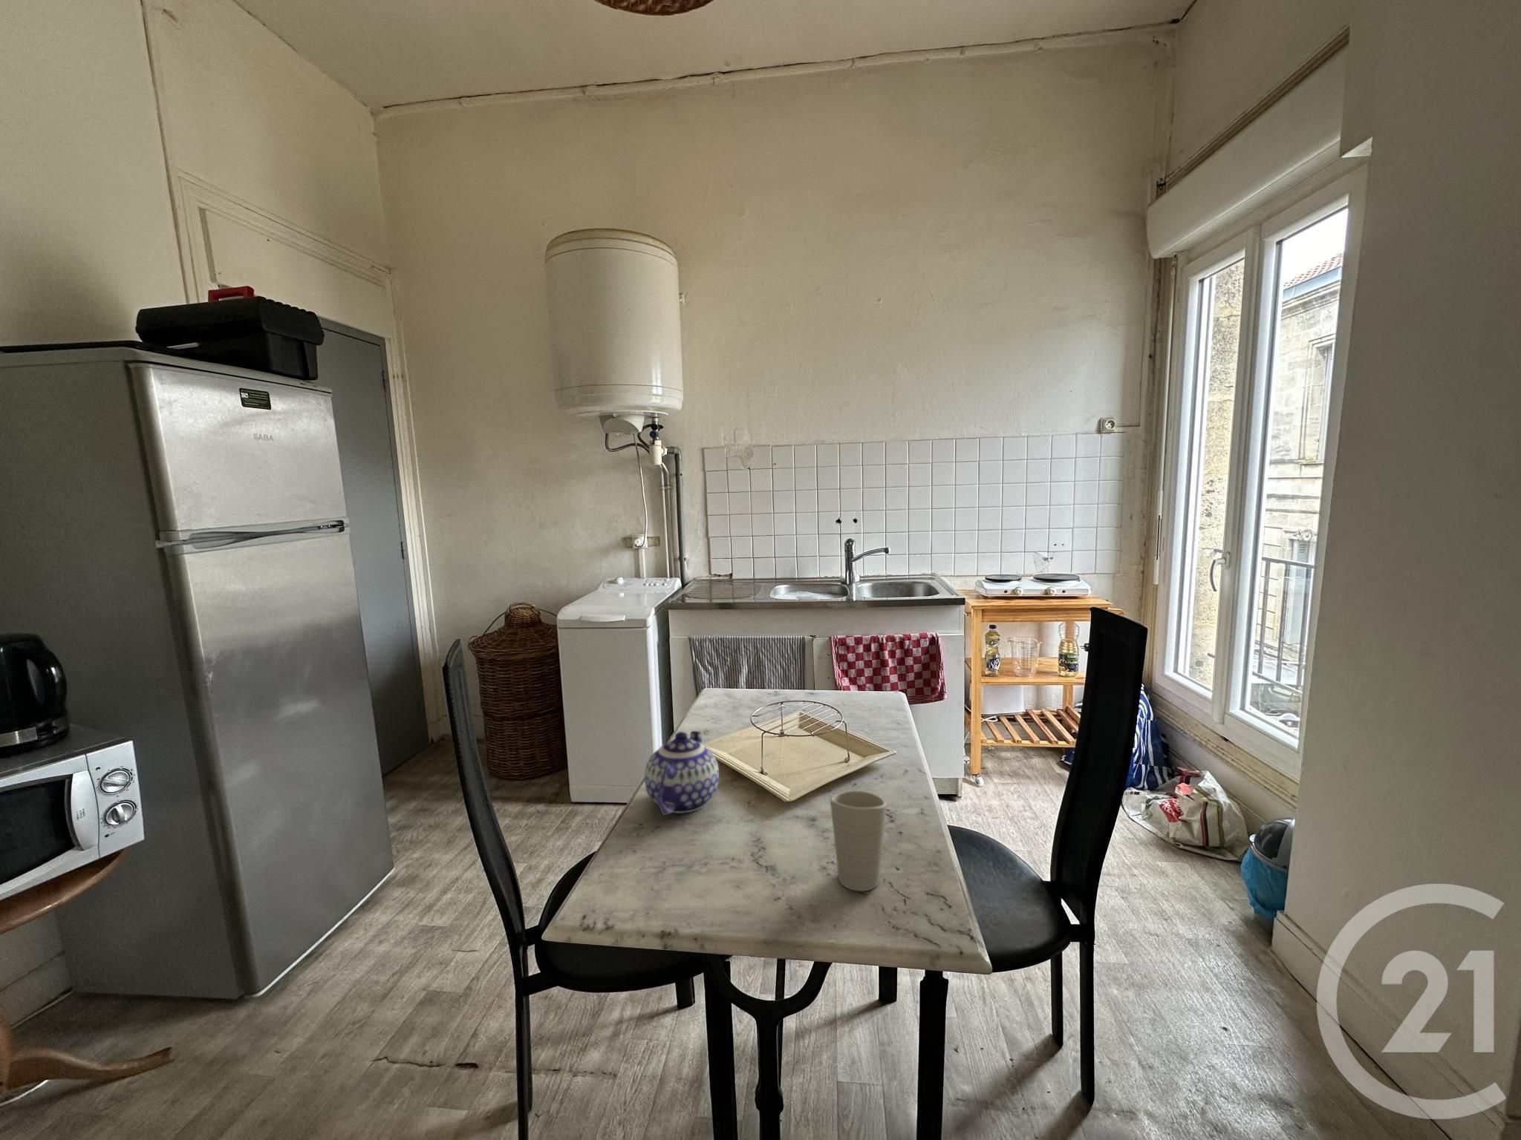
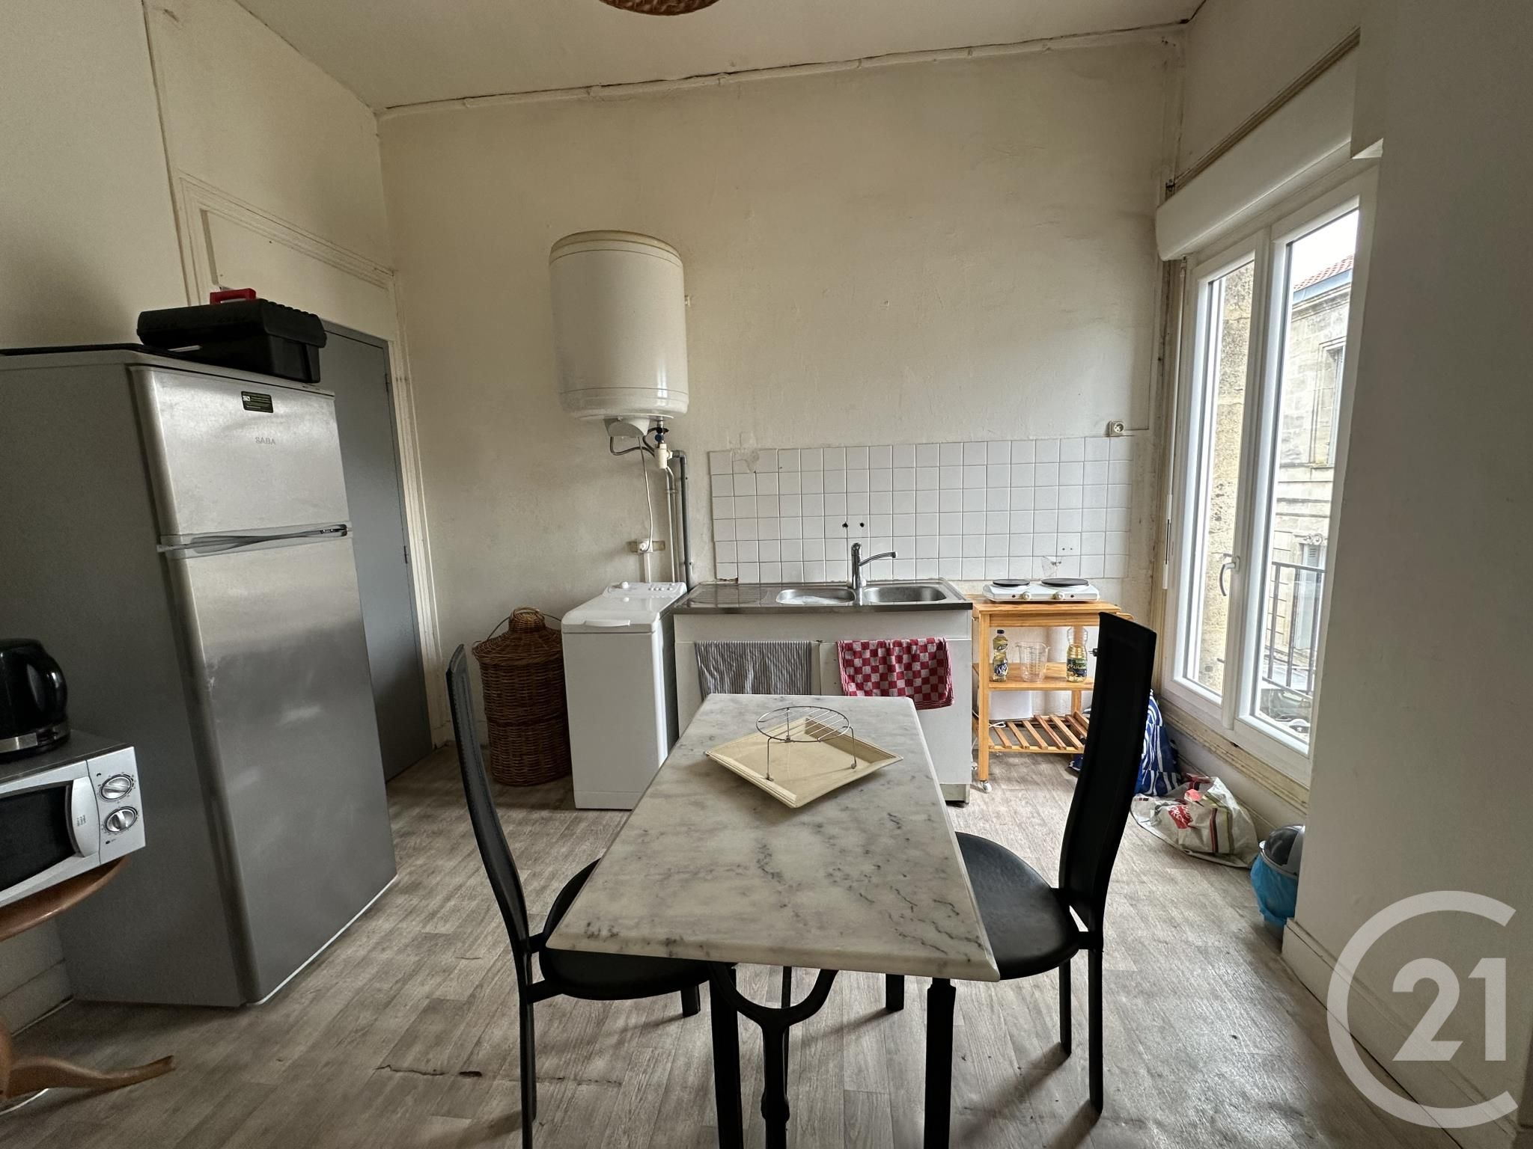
- cup (858, 837)
- teapot (681, 768)
